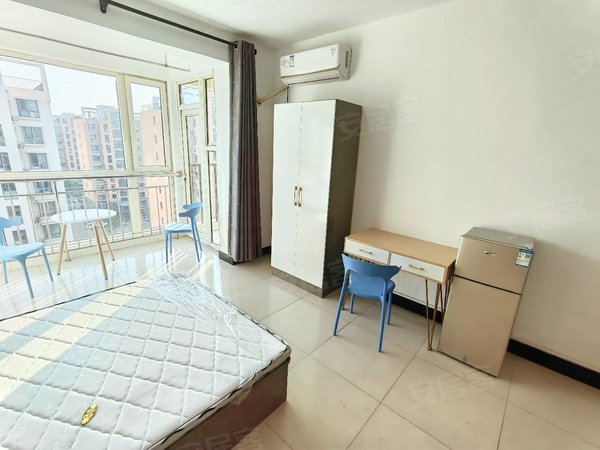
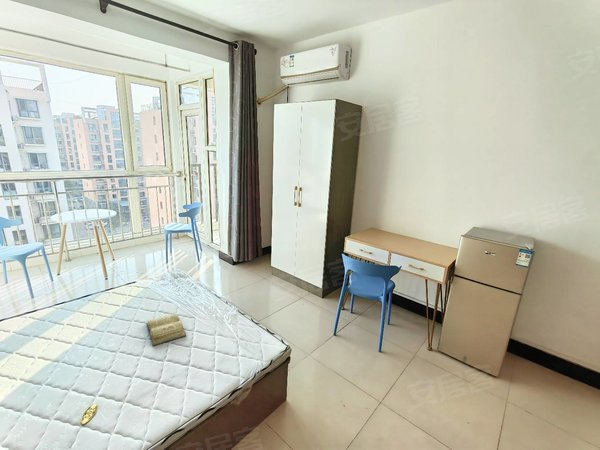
+ diary (165, 325)
